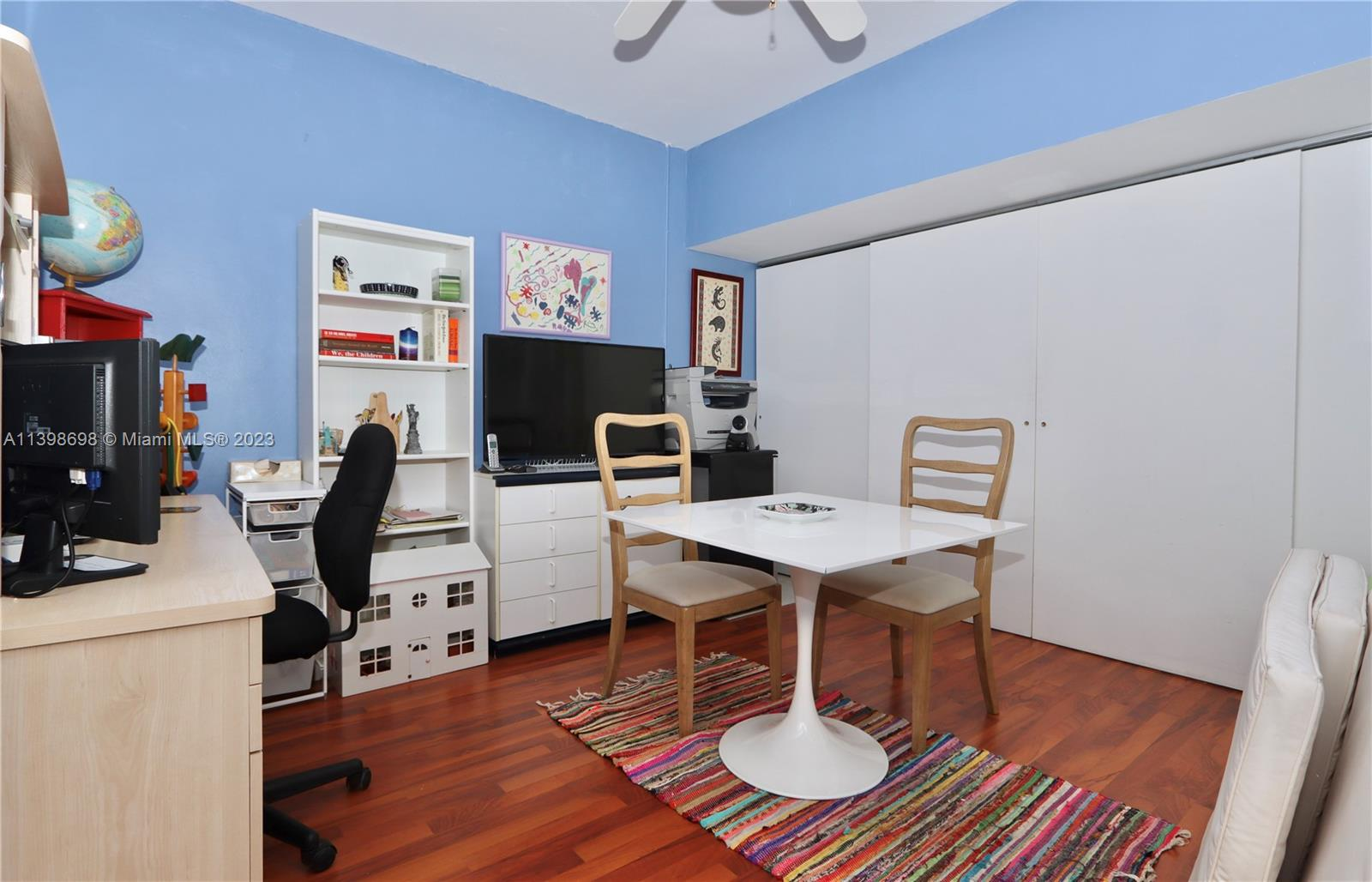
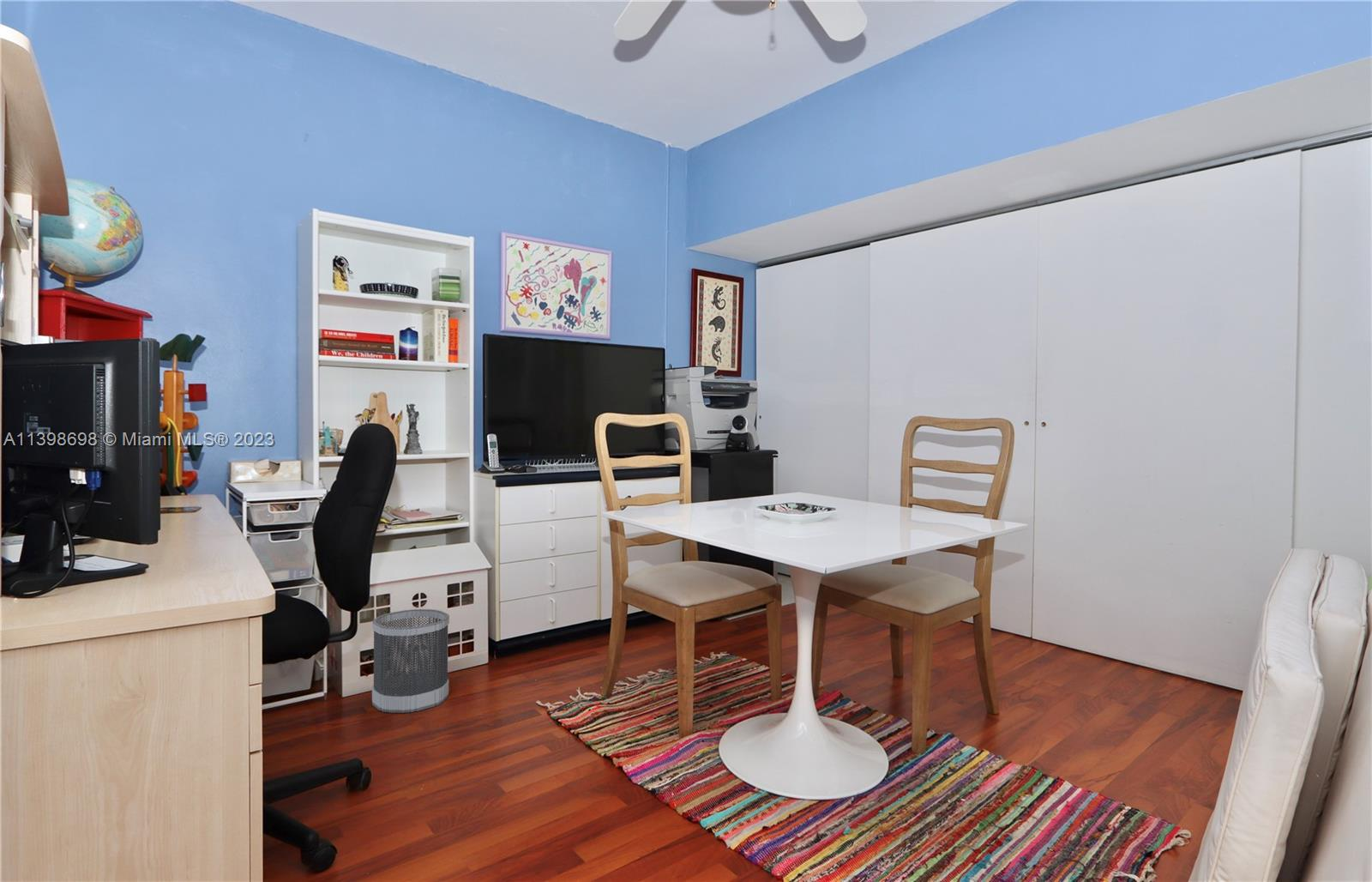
+ wastebasket (411, 658)
